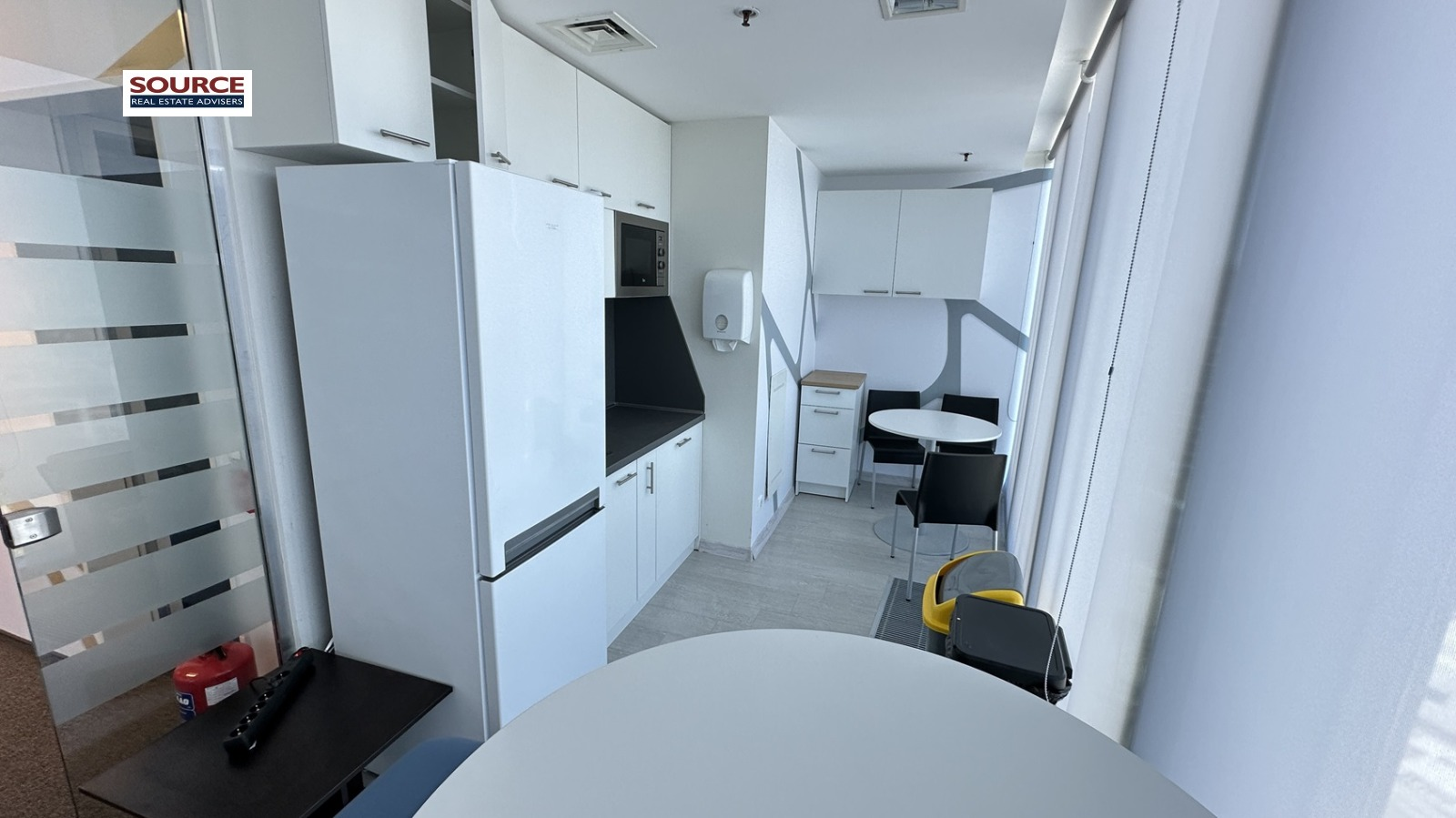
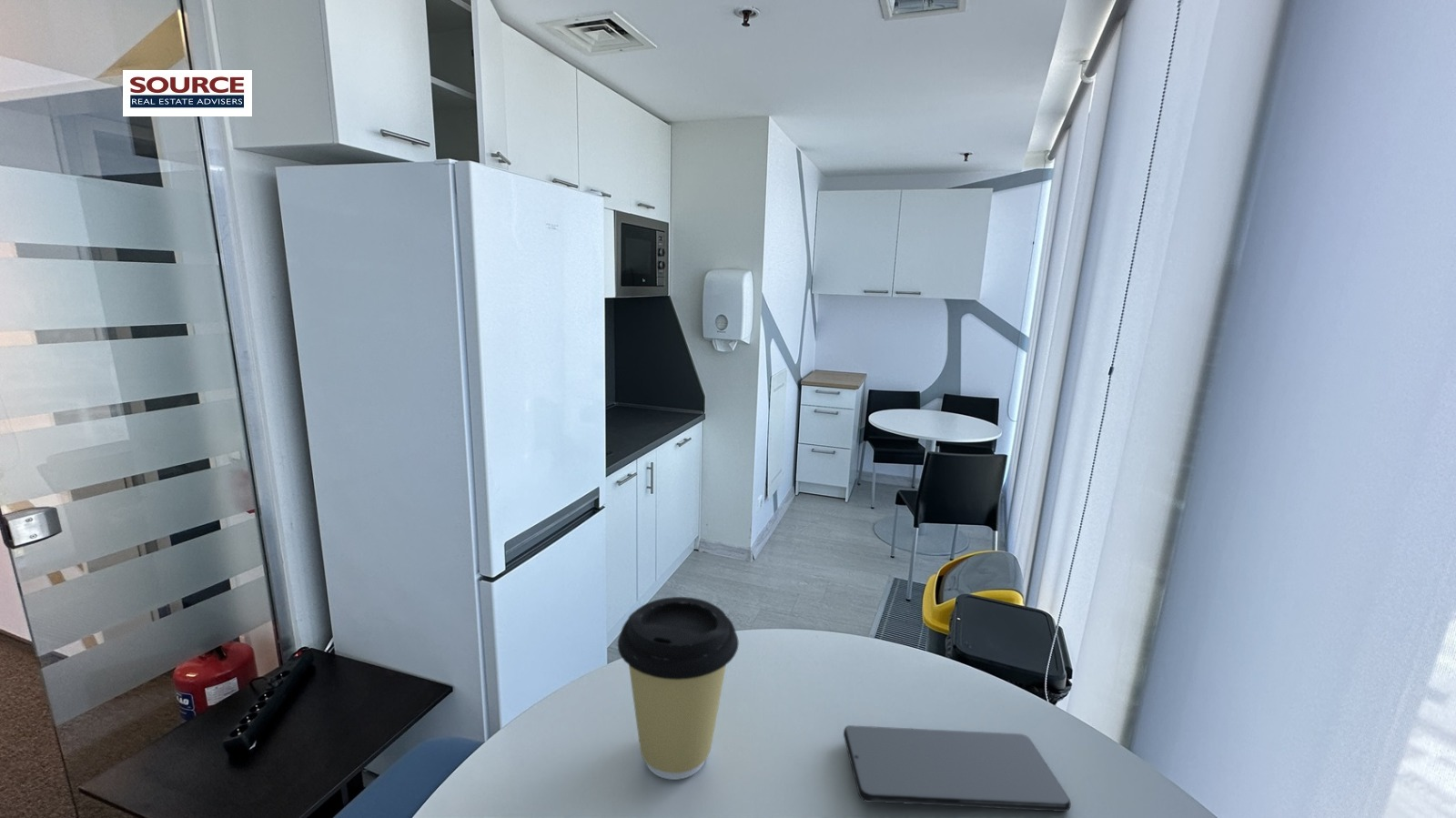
+ smartphone (949, 765)
+ coffee cup (677, 687)
